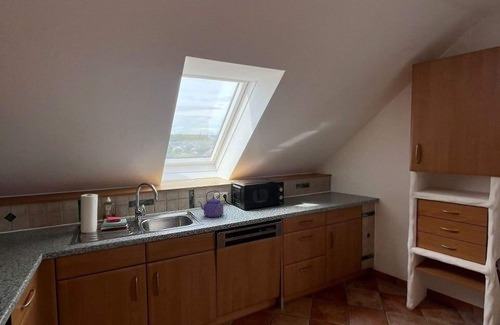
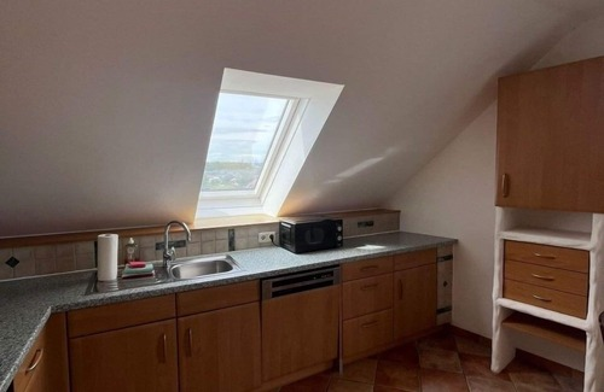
- kettle (210, 203)
